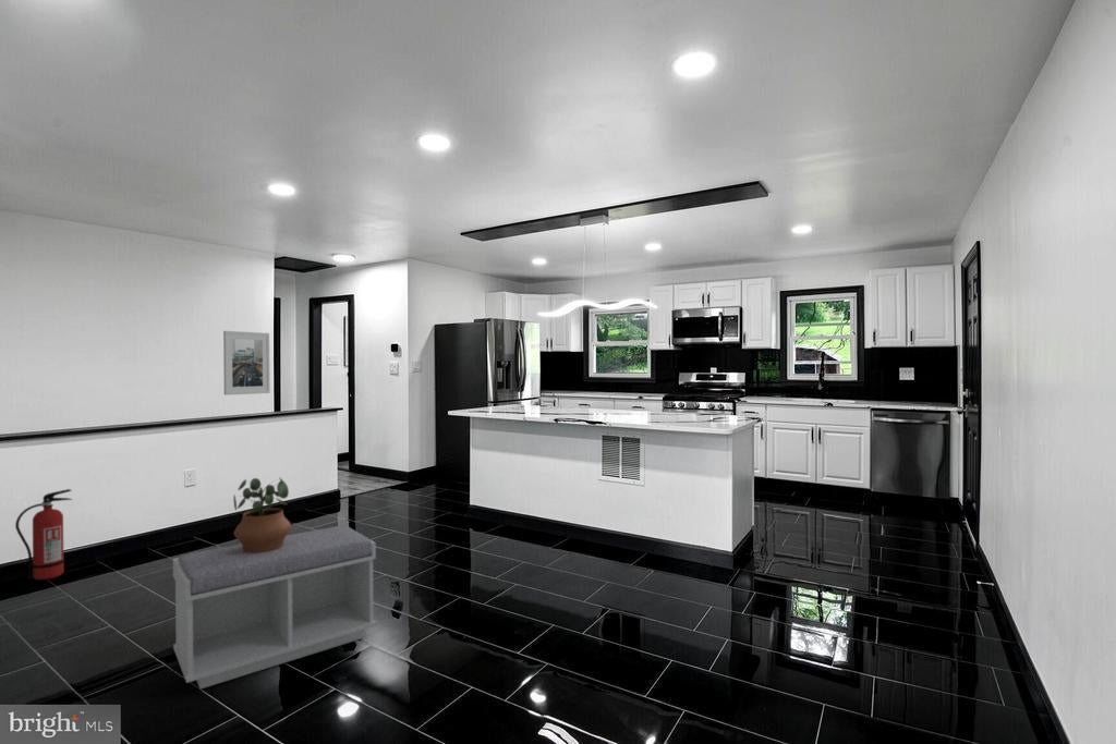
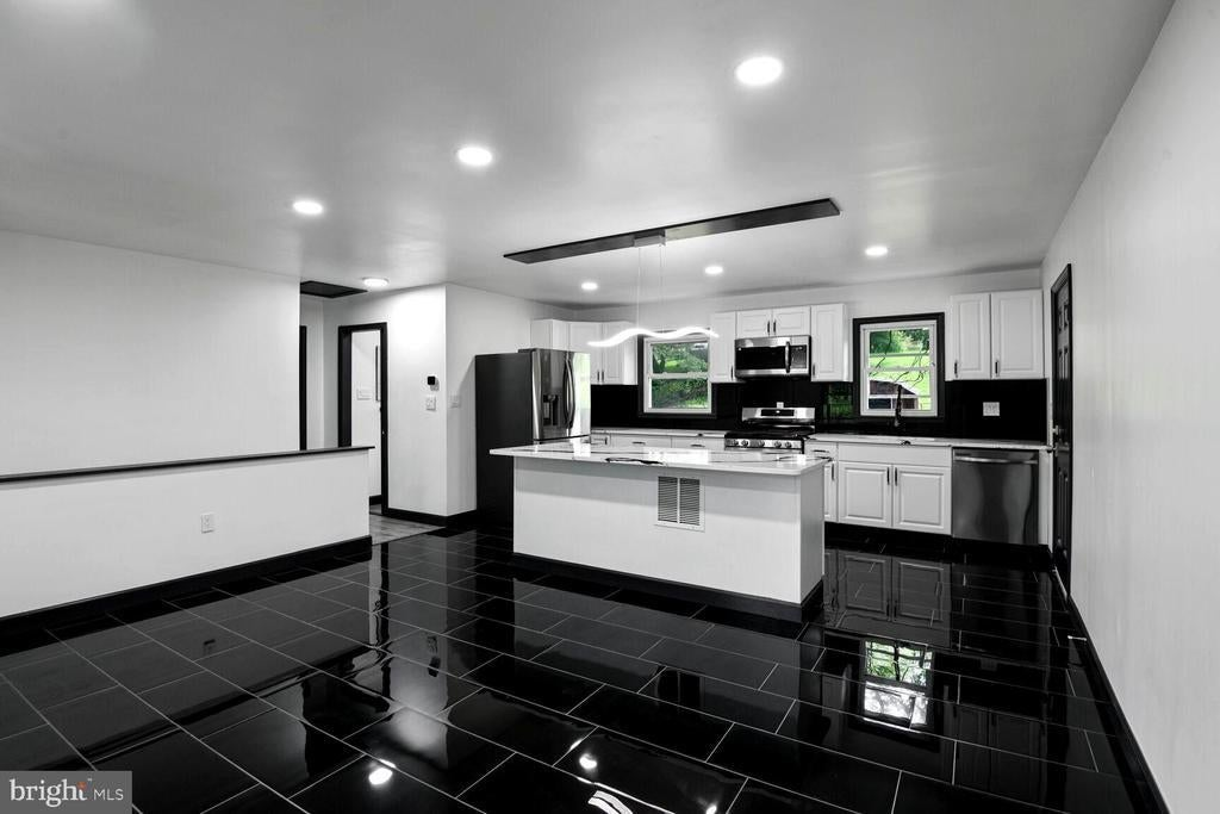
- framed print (247, 363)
- bench (279, 596)
- fire extinguisher (45, 535)
- potted plant (260, 511)
